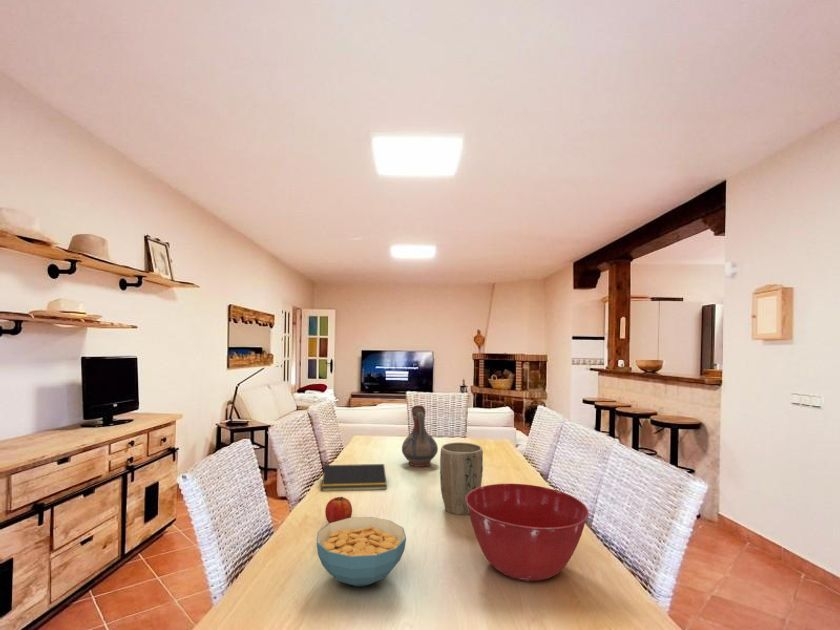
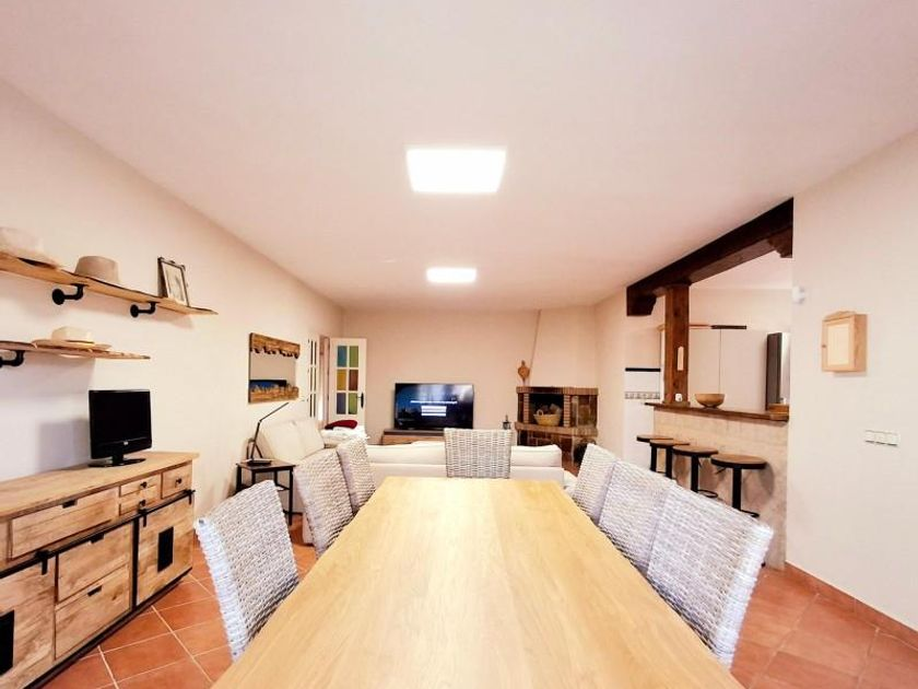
- notepad (354, 477)
- fruit (338, 509)
- plant pot (461, 478)
- mixing bowl (525, 534)
- pitcher (420, 435)
- cereal bowl (361, 557)
